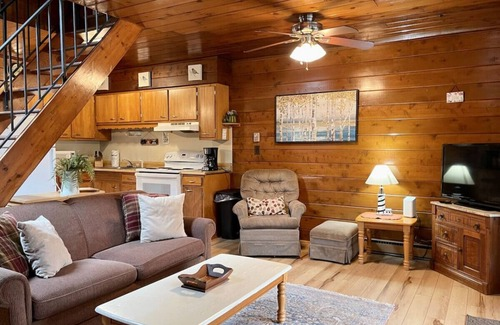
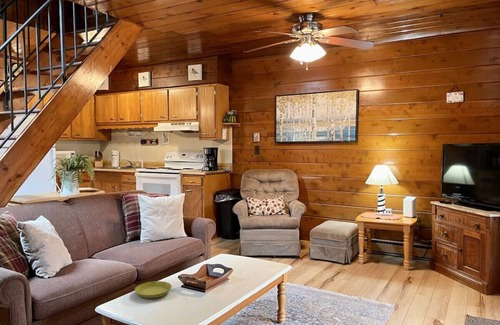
+ saucer (153, 290)
